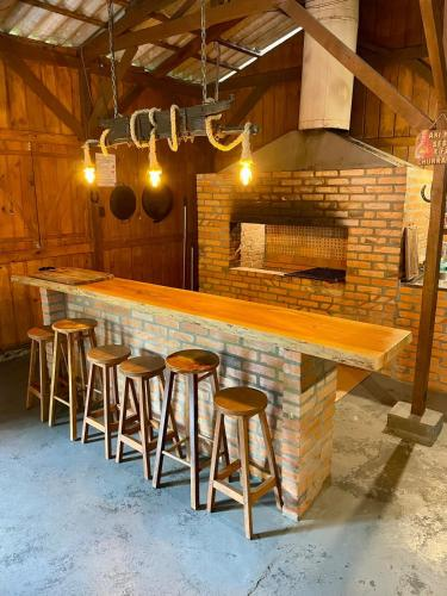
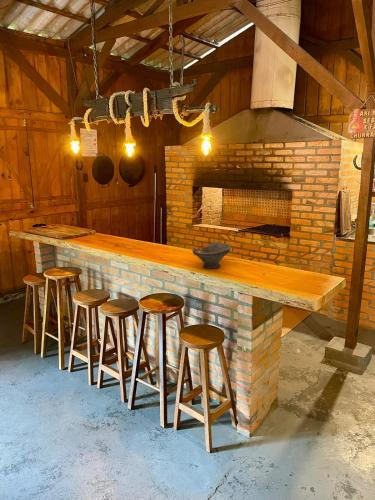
+ bowl (211, 256)
